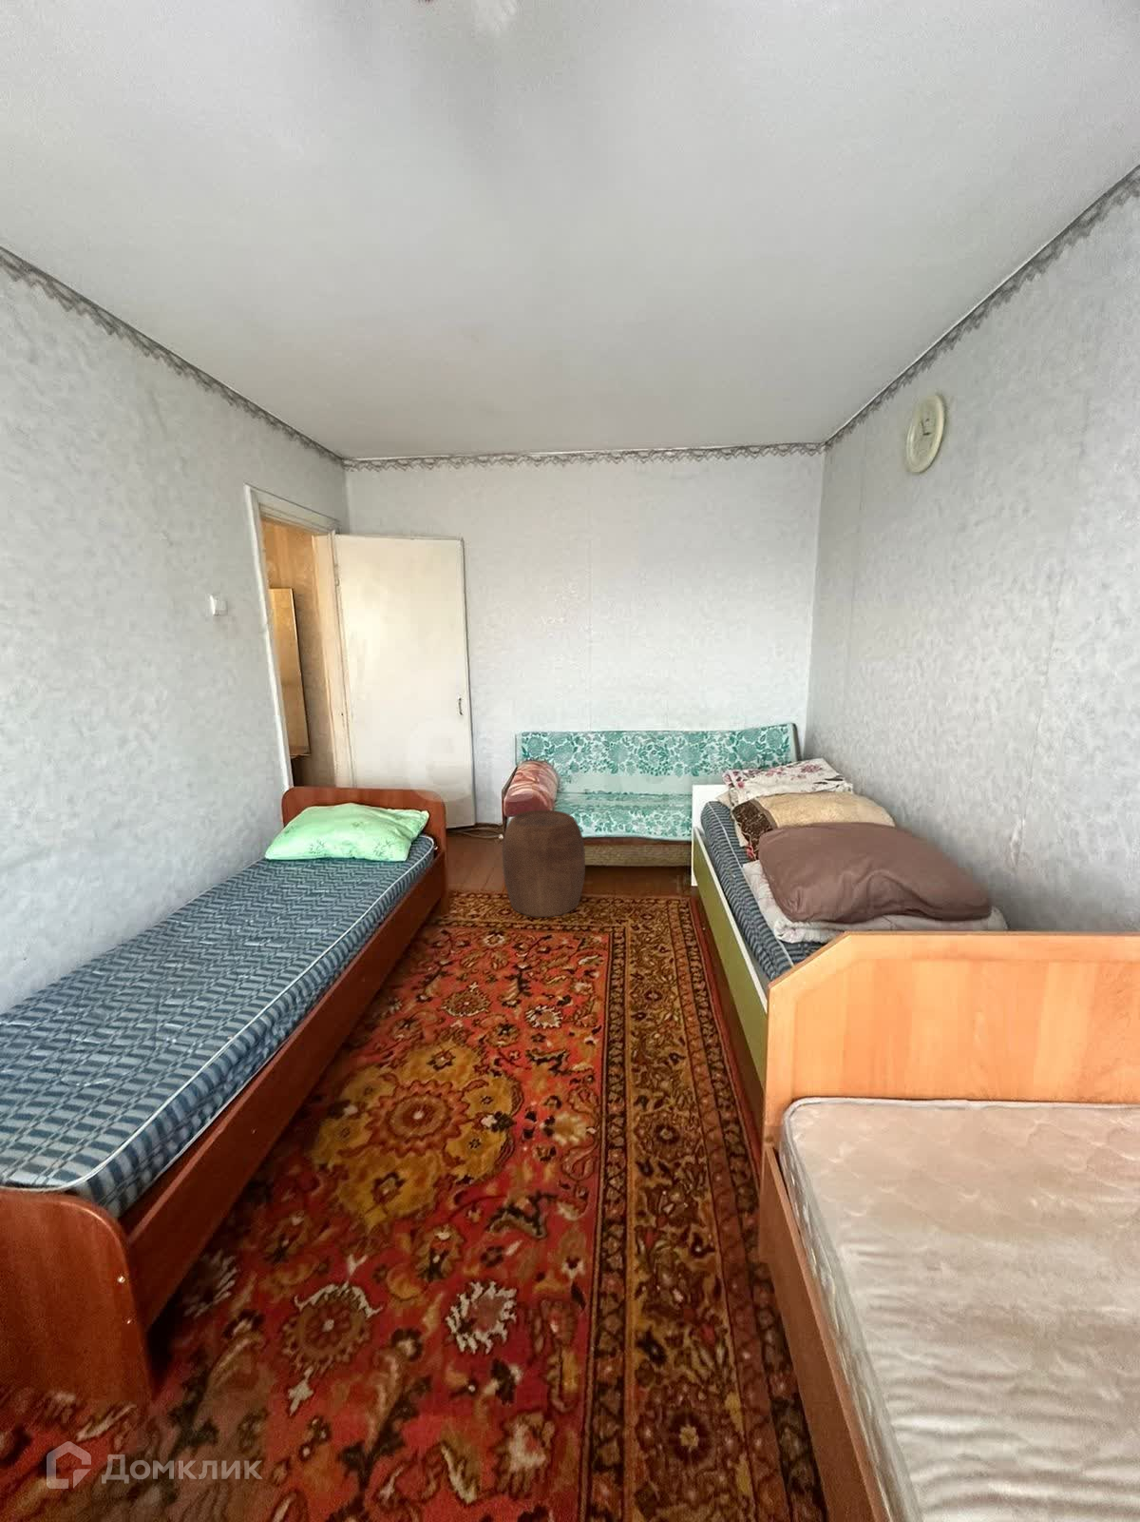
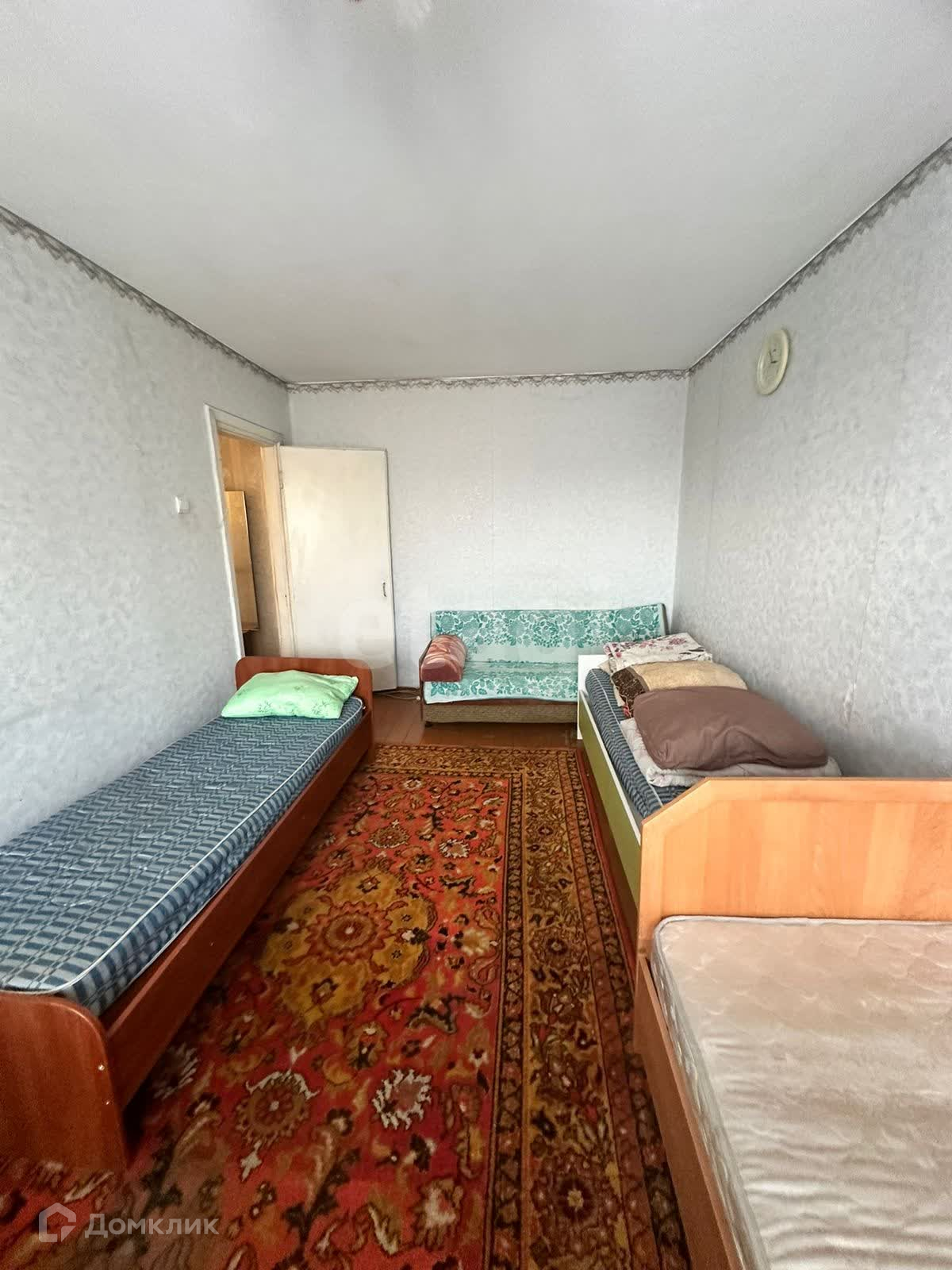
- stool (544, 859)
